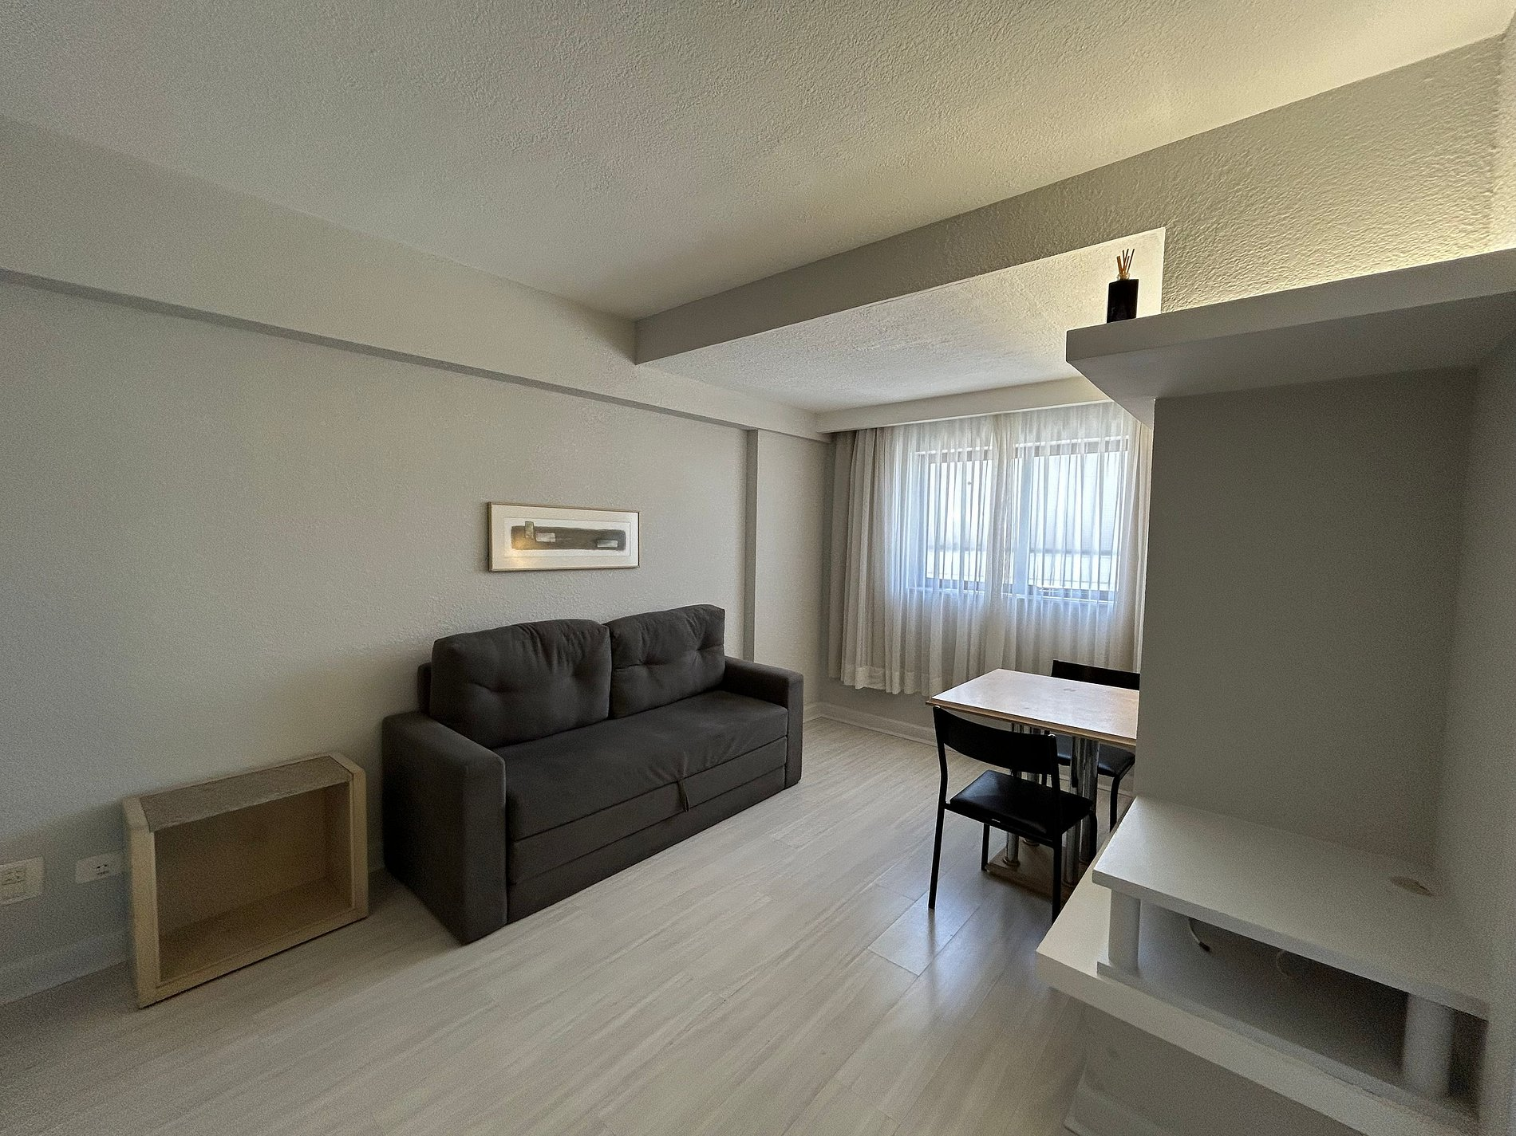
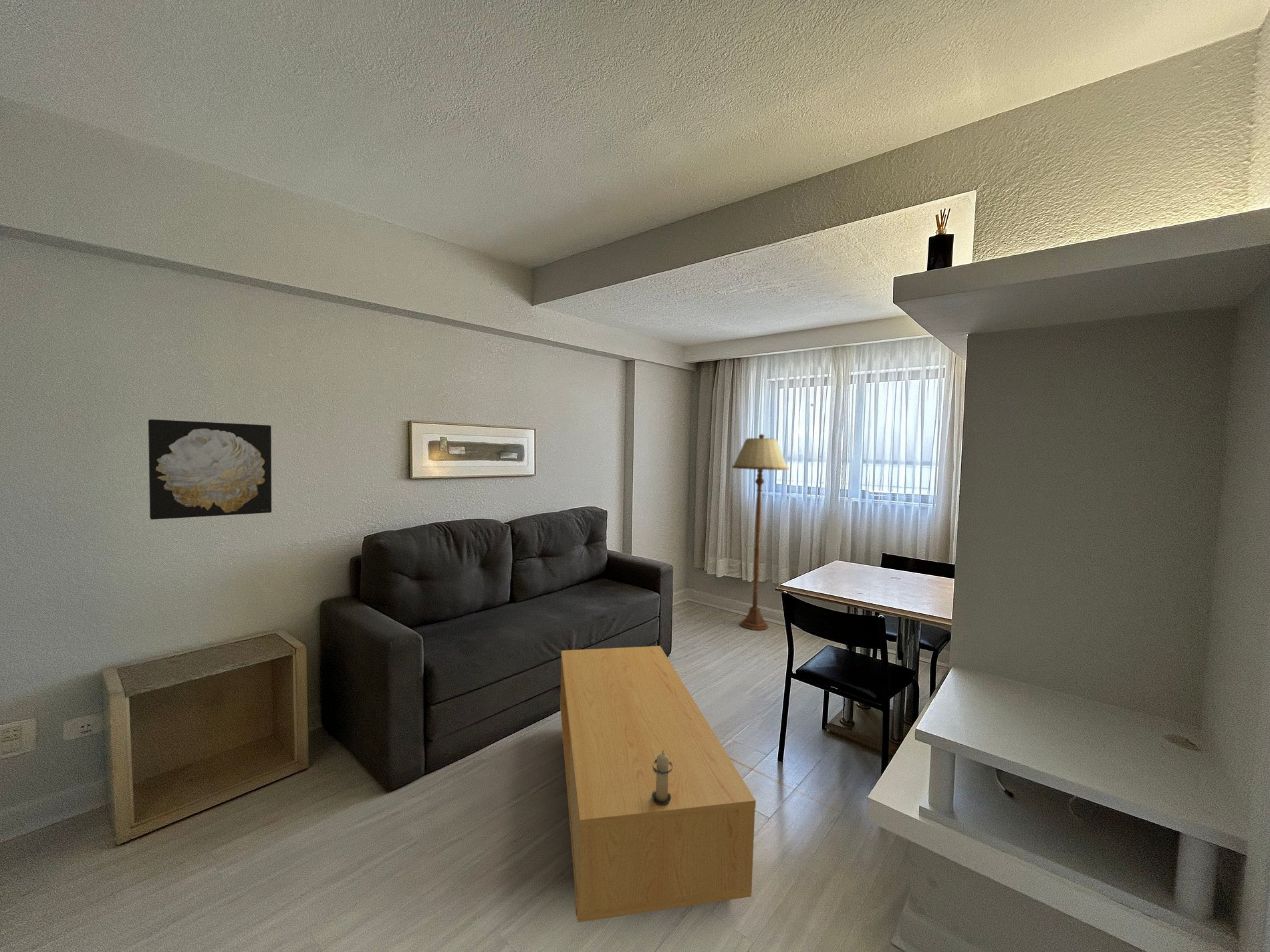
+ floor lamp (757, 530)
+ coffee table (631, 752)
+ wall art (214, 469)
+ candle (662, 774)
